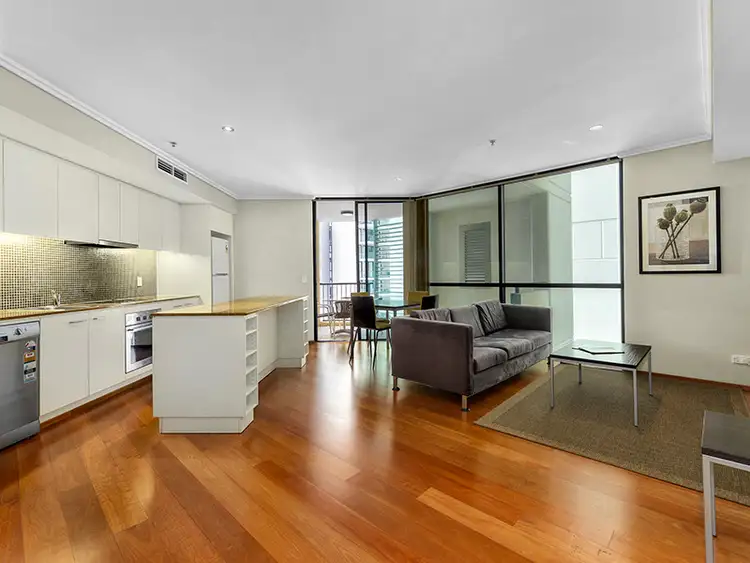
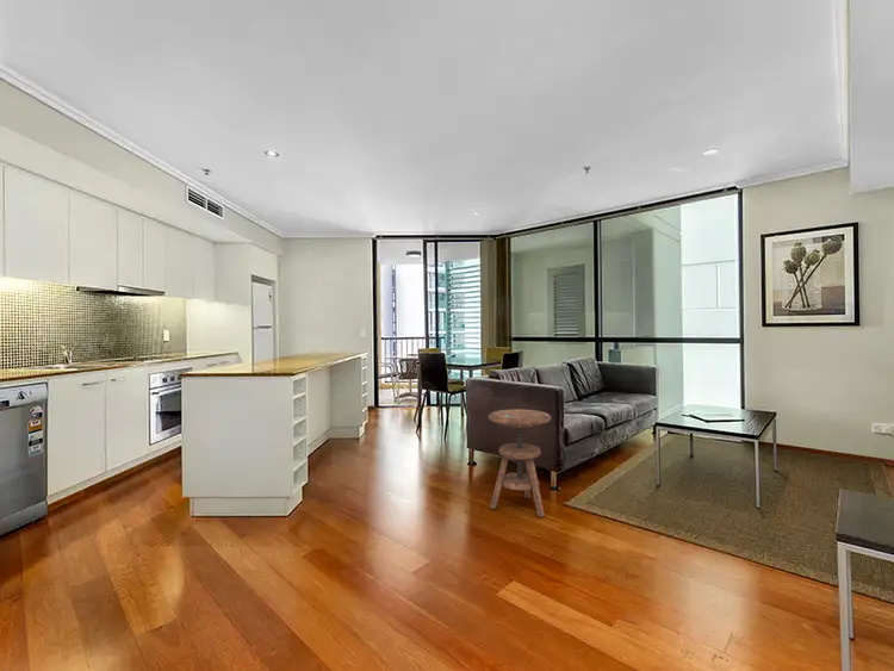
+ side table (520, 460)
